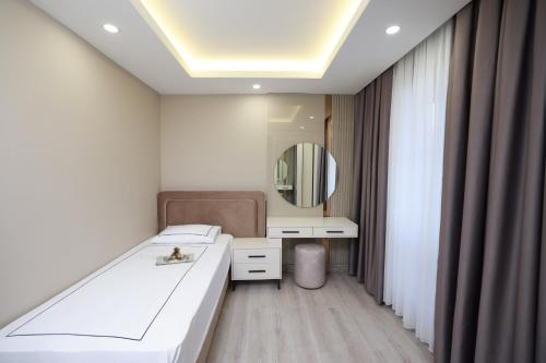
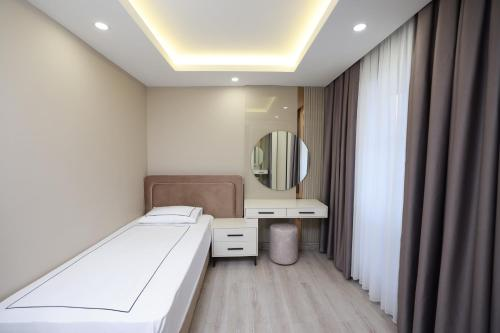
- teddy bear (176, 252)
